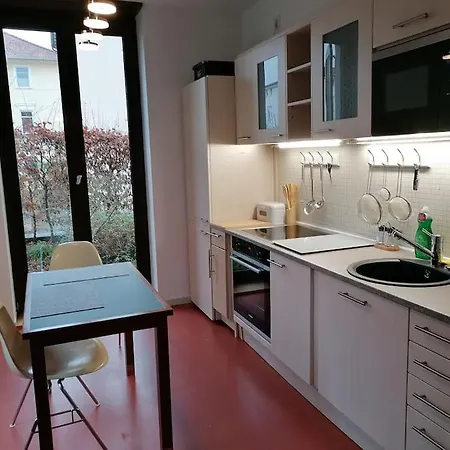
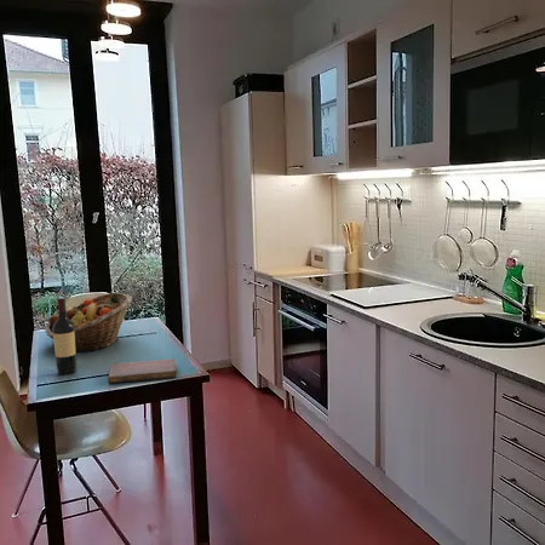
+ fruit basket (90, 320)
+ notebook (143, 369)
+ wine bottle (63, 334)
